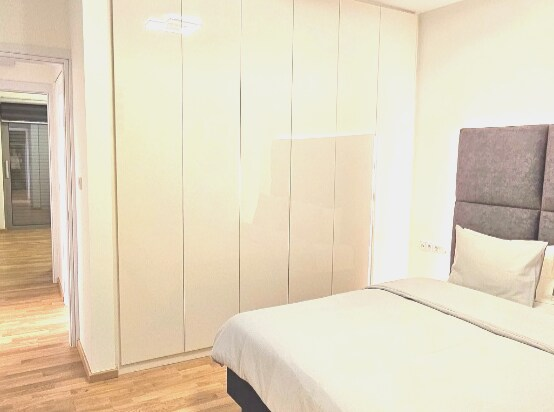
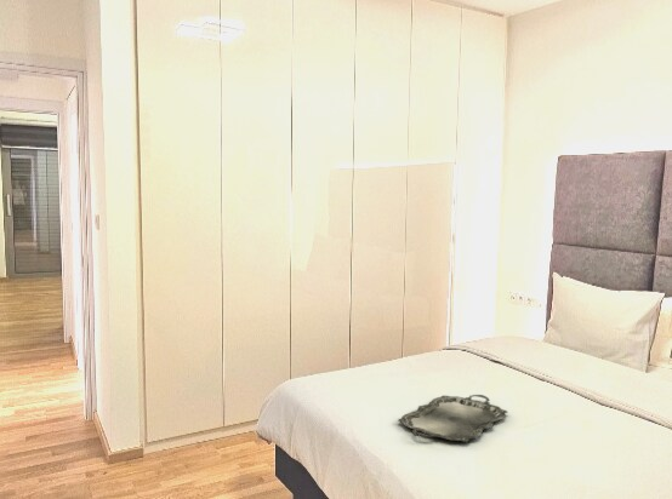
+ serving tray (454, 415)
